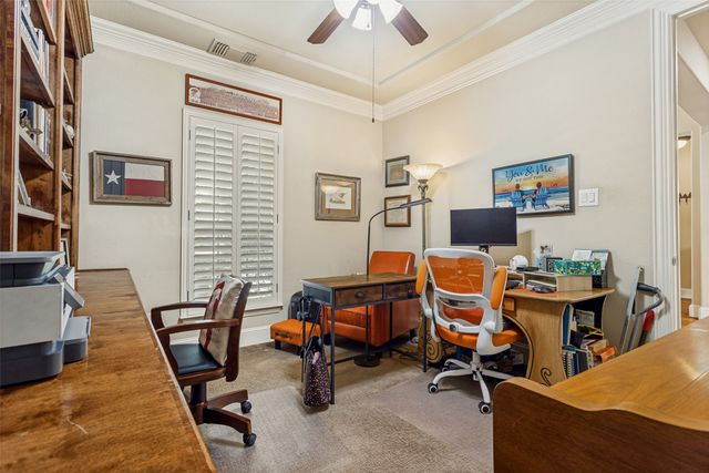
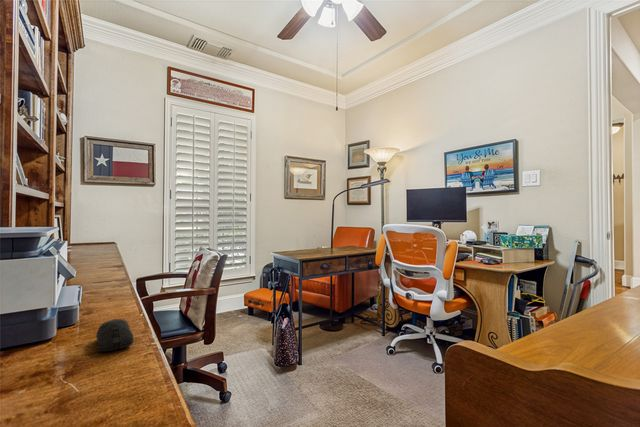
+ computer mouse (114, 332)
